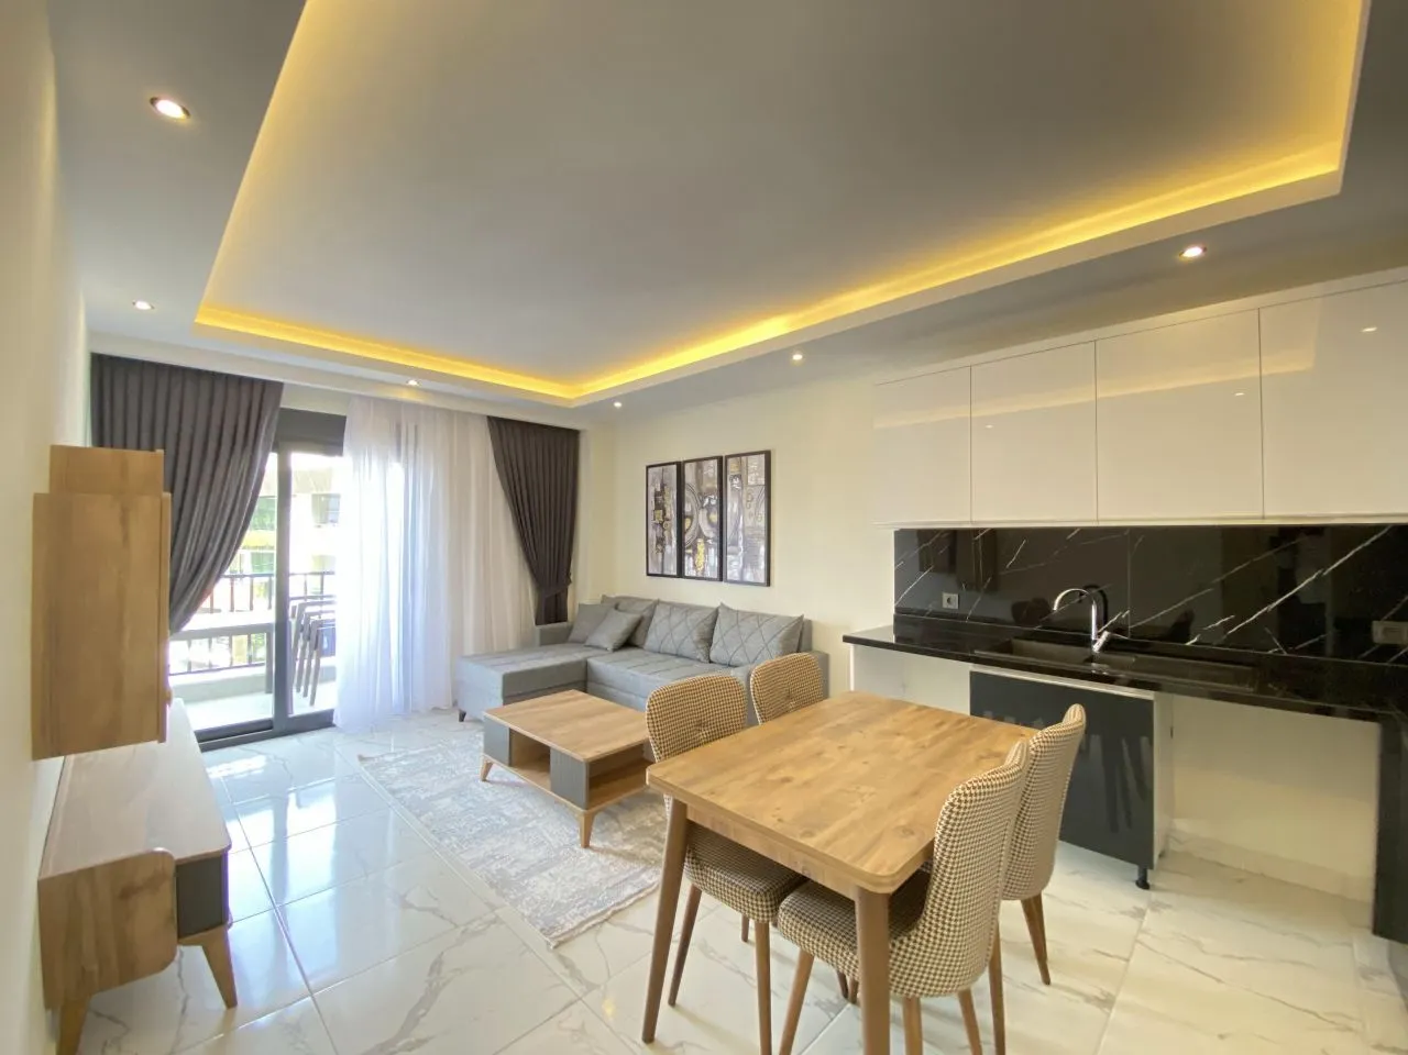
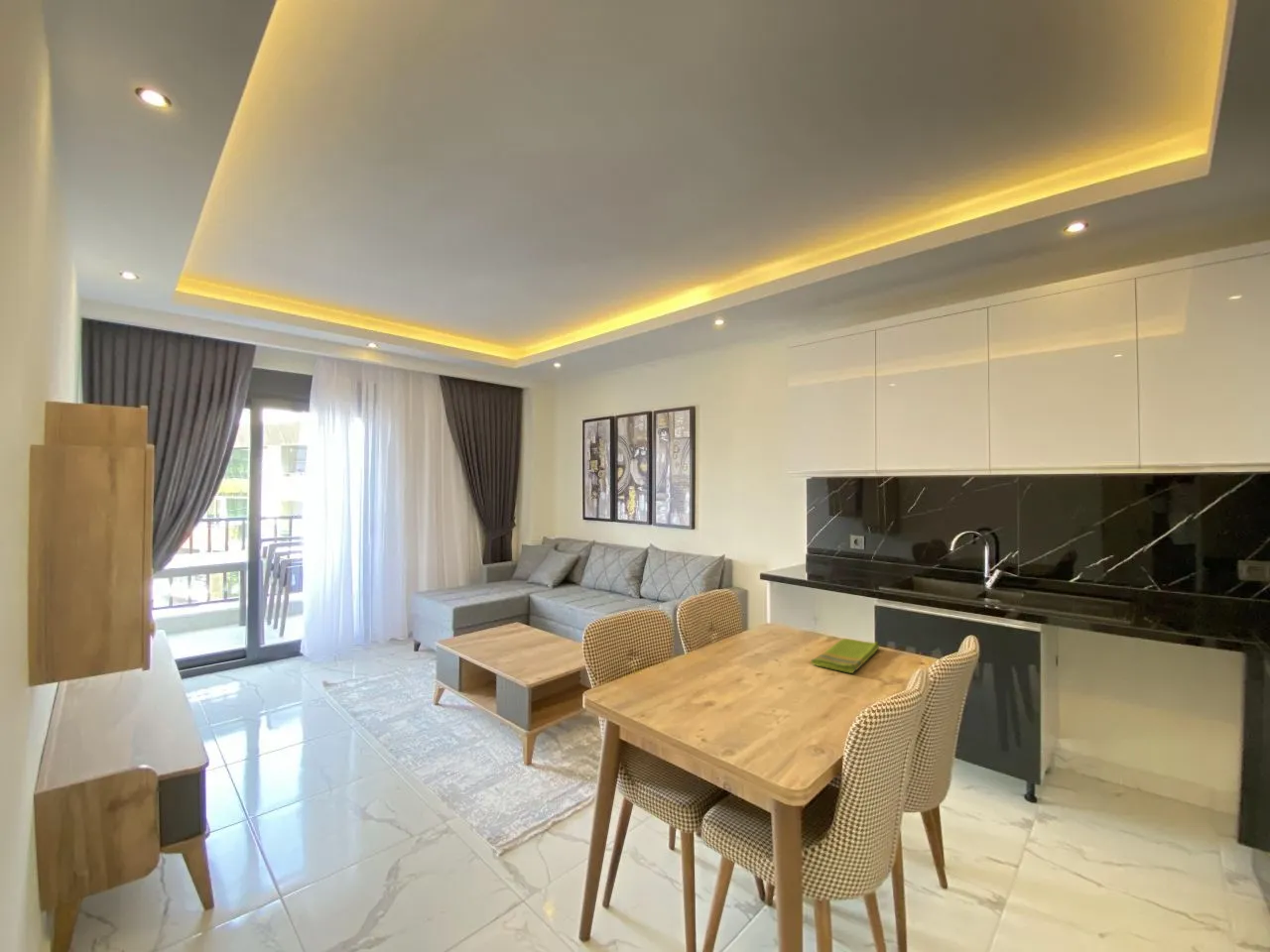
+ dish towel (846, 653)
